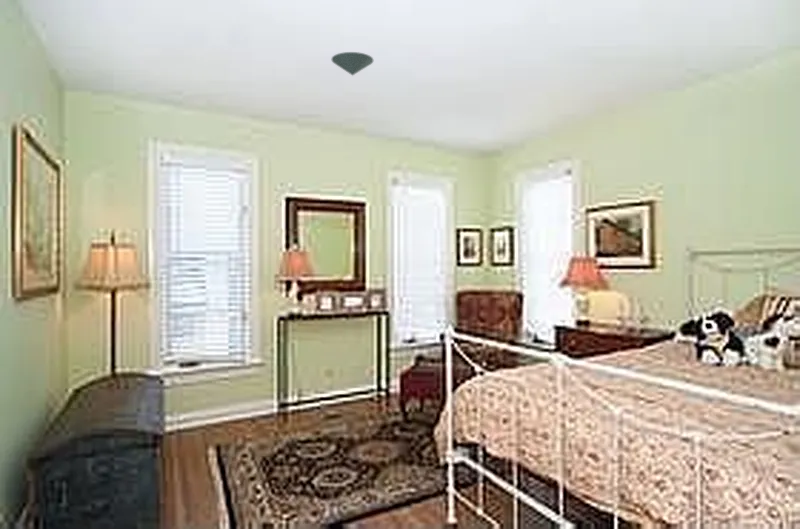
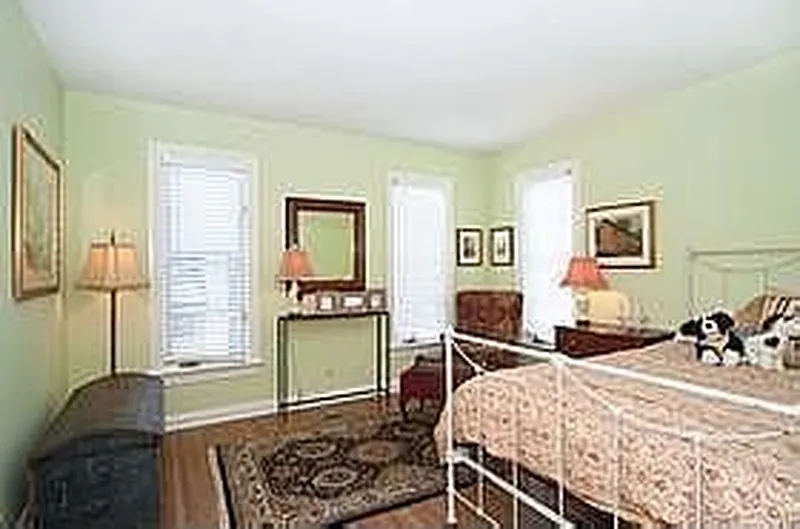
- ceiling light fixture (352, 67)
